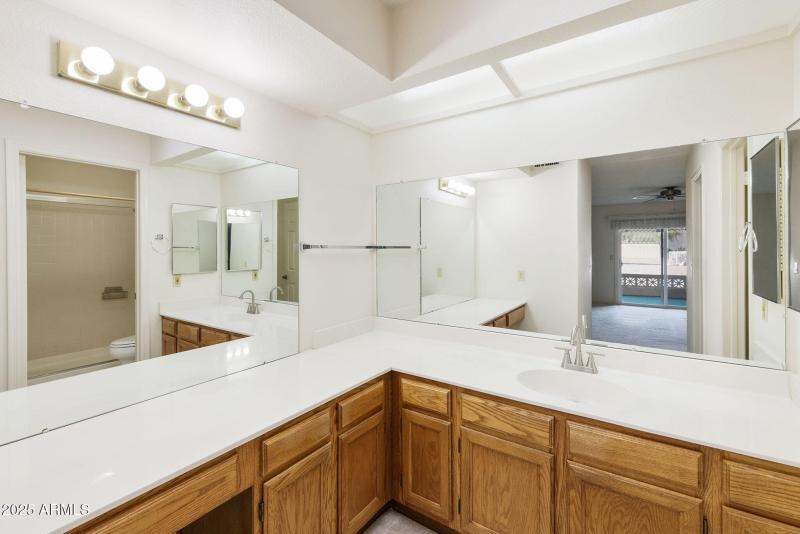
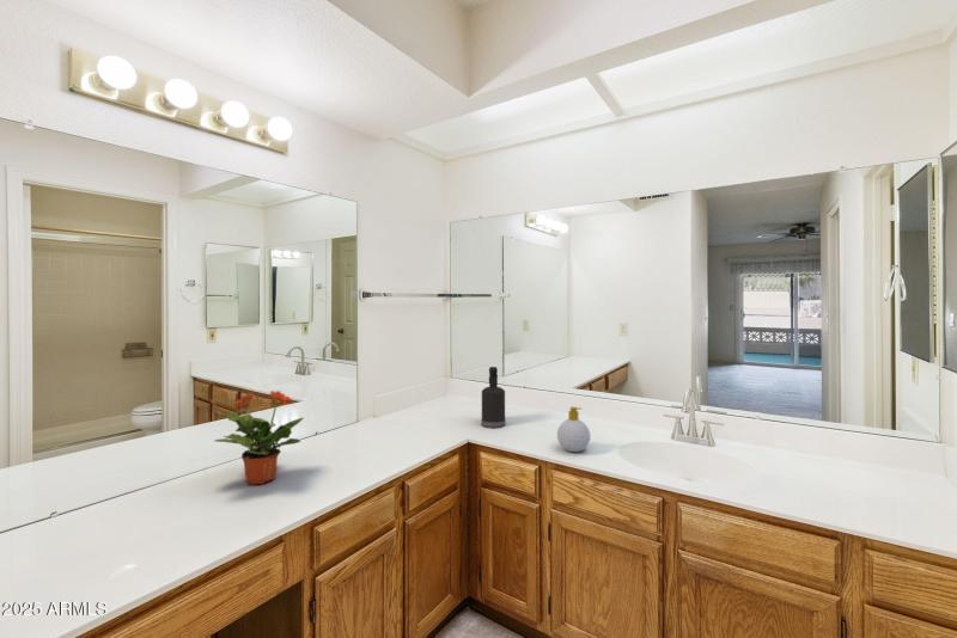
+ potted plant (261, 435)
+ spray bottle (493, 395)
+ soap bottle (573, 428)
